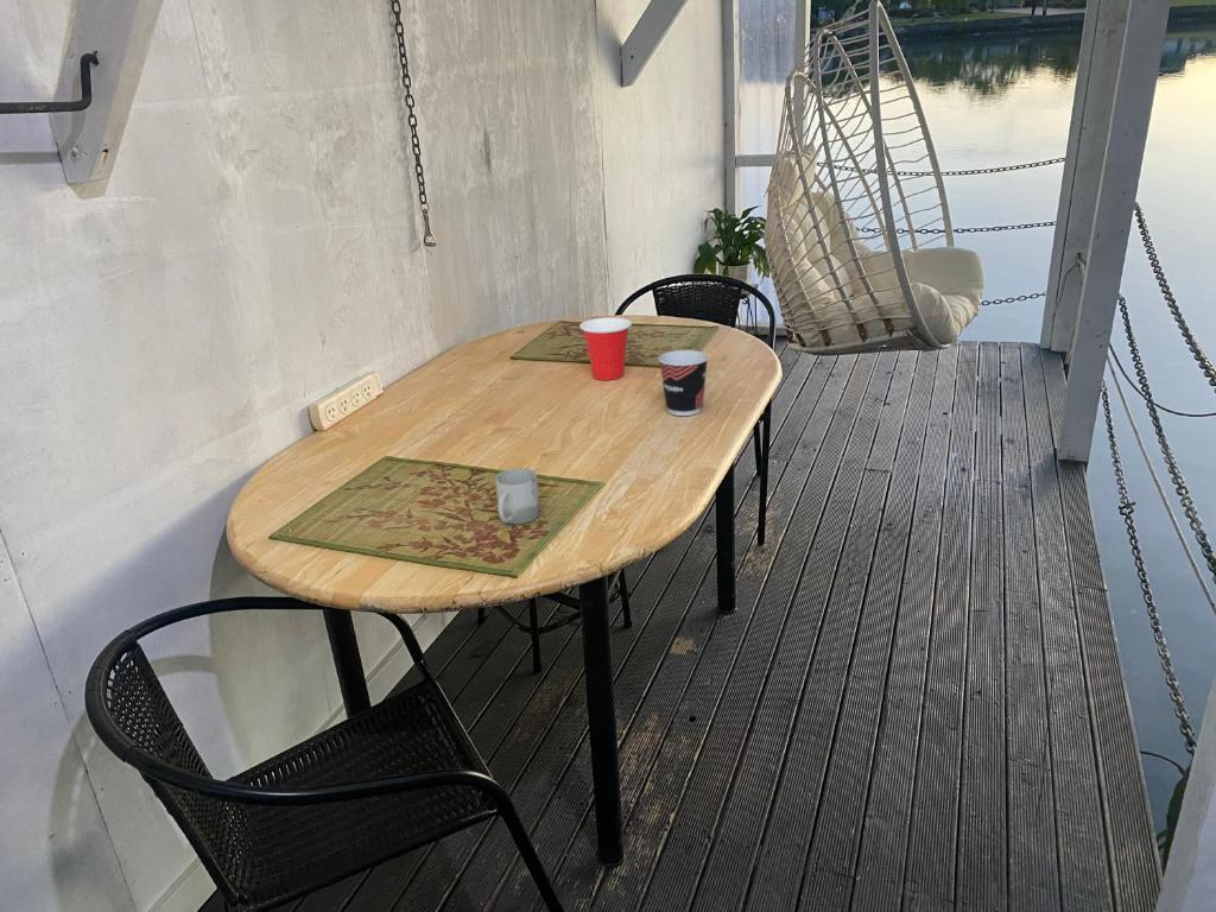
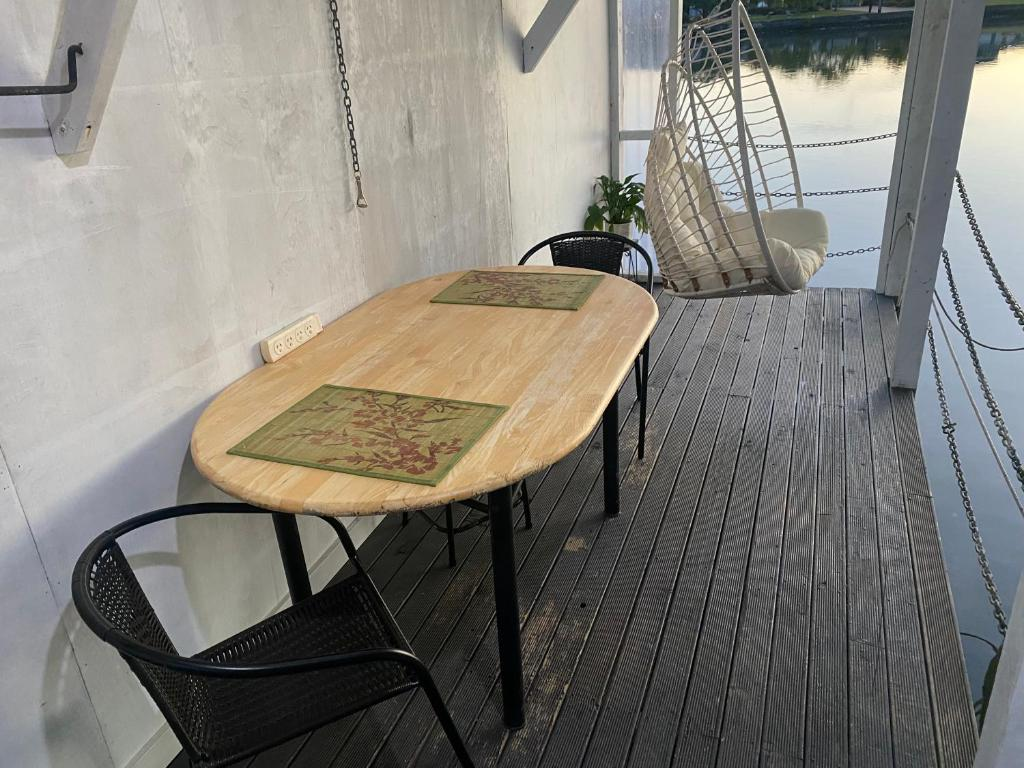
- cup (513, 499)
- cup (607, 349)
- cup (684, 384)
